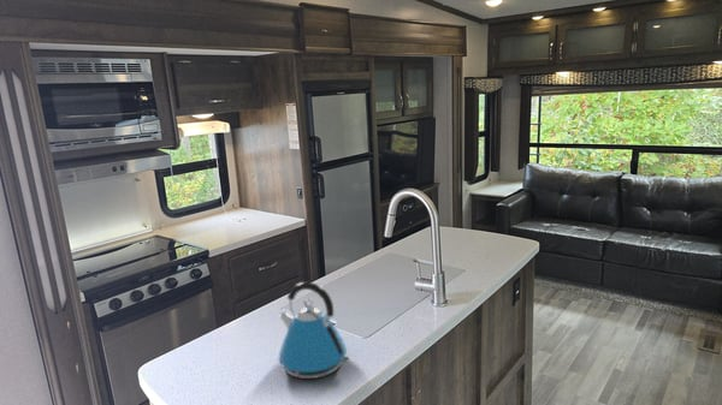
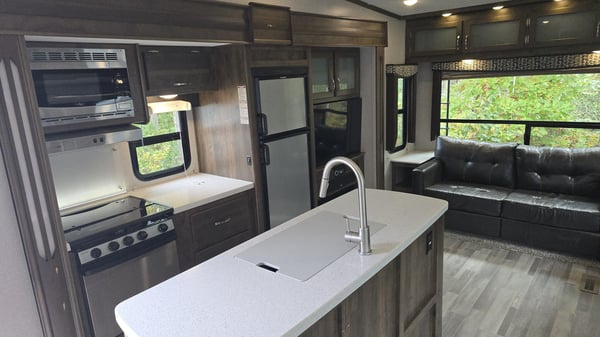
- kettle (312, 322)
